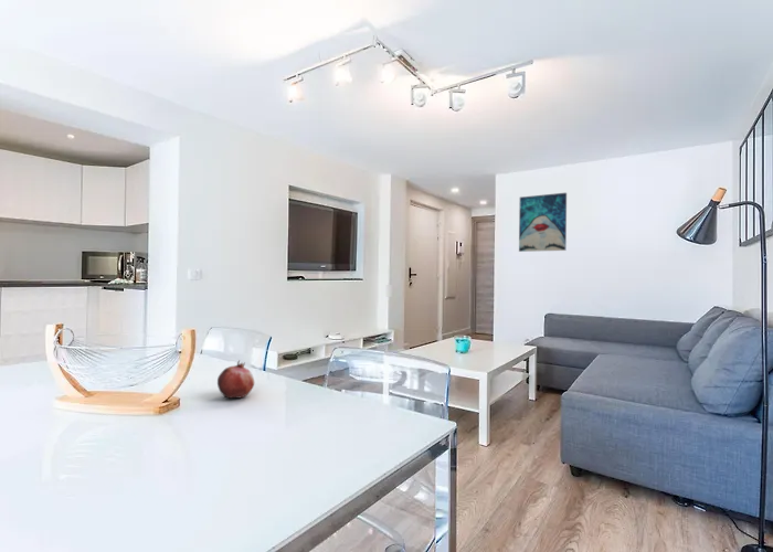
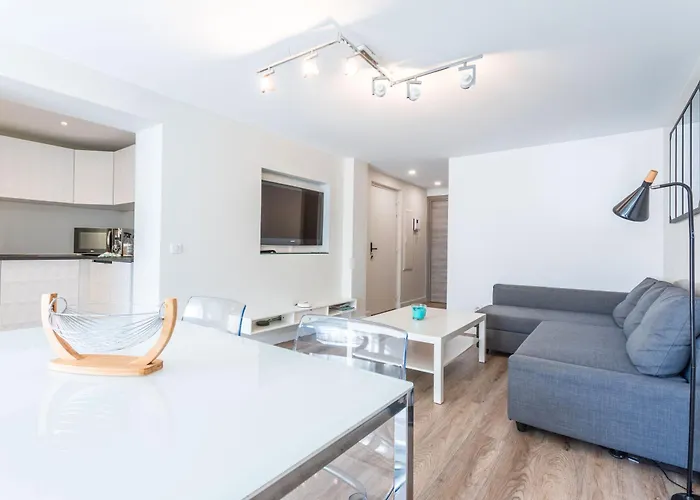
- fruit (235, 378)
- wall art (541, 223)
